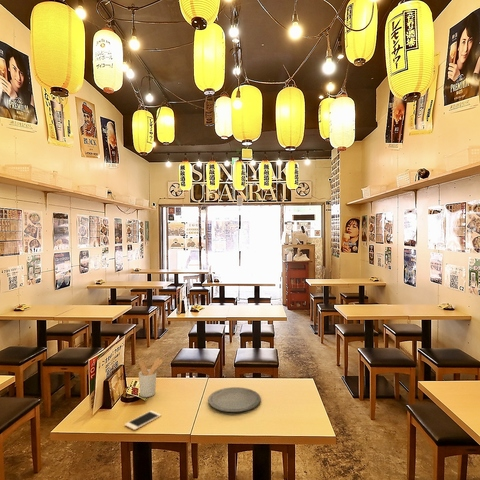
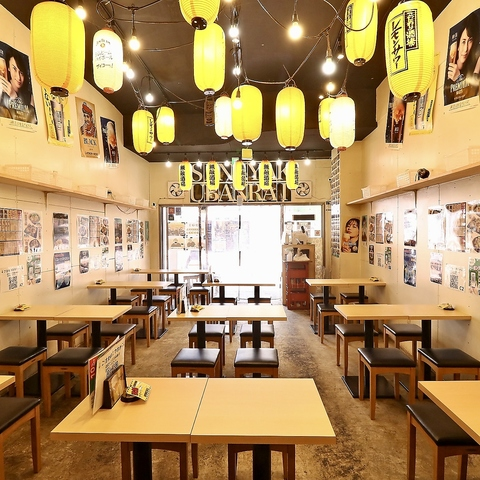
- utensil holder (151, 376)
- plate (234, 399)
- cell phone (143, 419)
